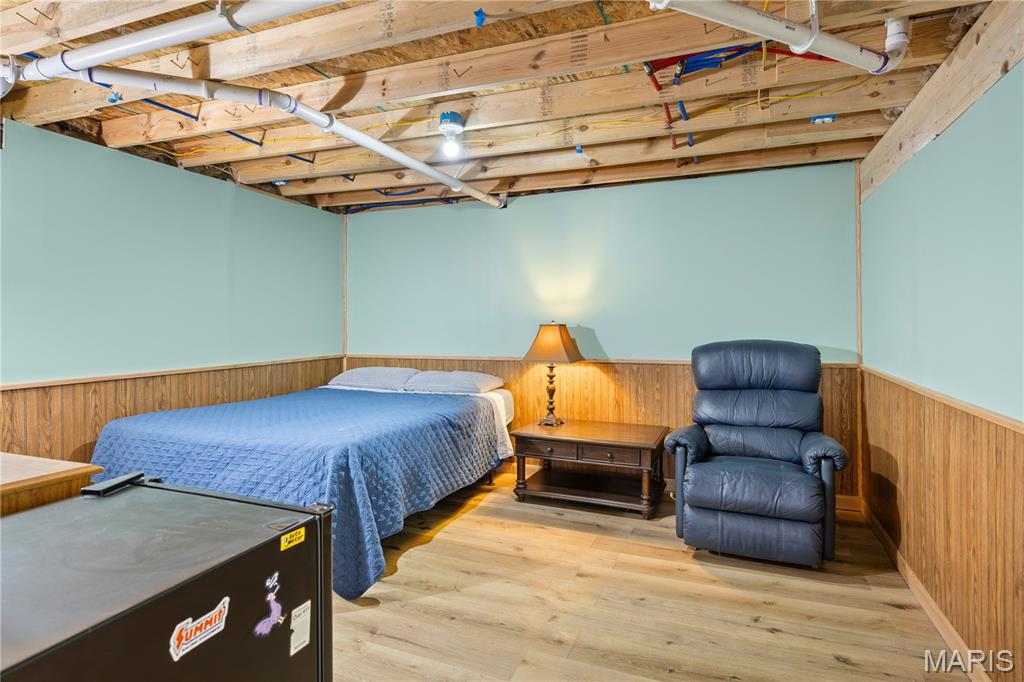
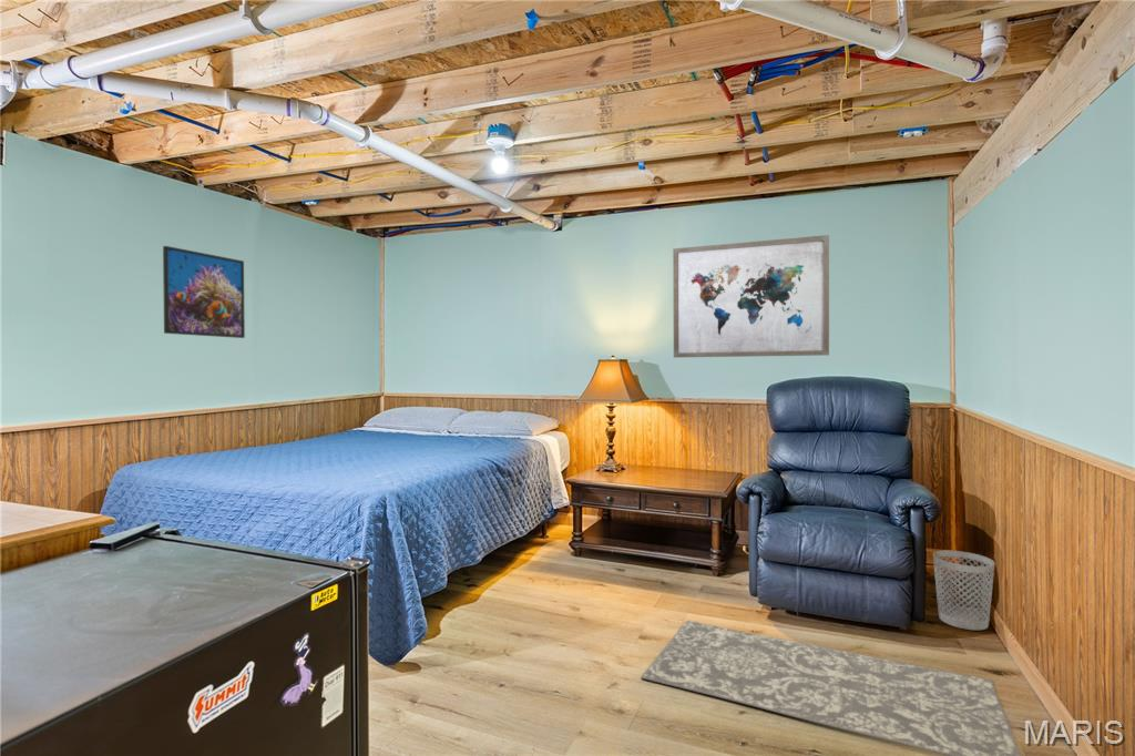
+ rug (815, 678)
+ wall art (747, 299)
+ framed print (206, 295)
+ wastebasket (962, 590)
